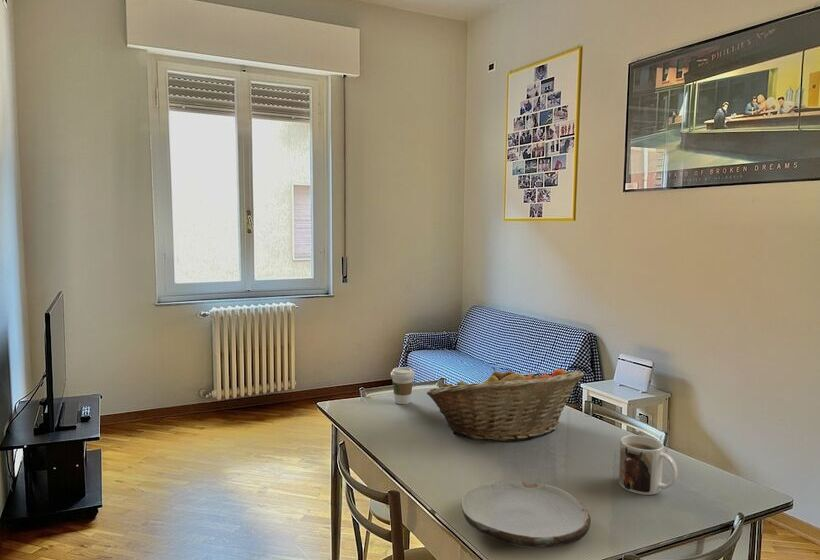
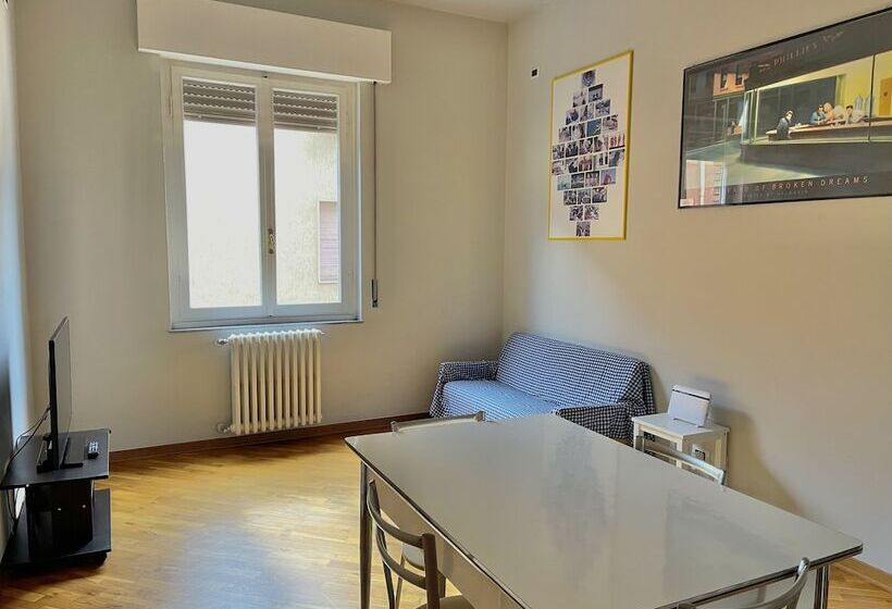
- plate (523, 512)
- coffee cup (402, 385)
- mug (644, 465)
- fruit basket (505, 395)
